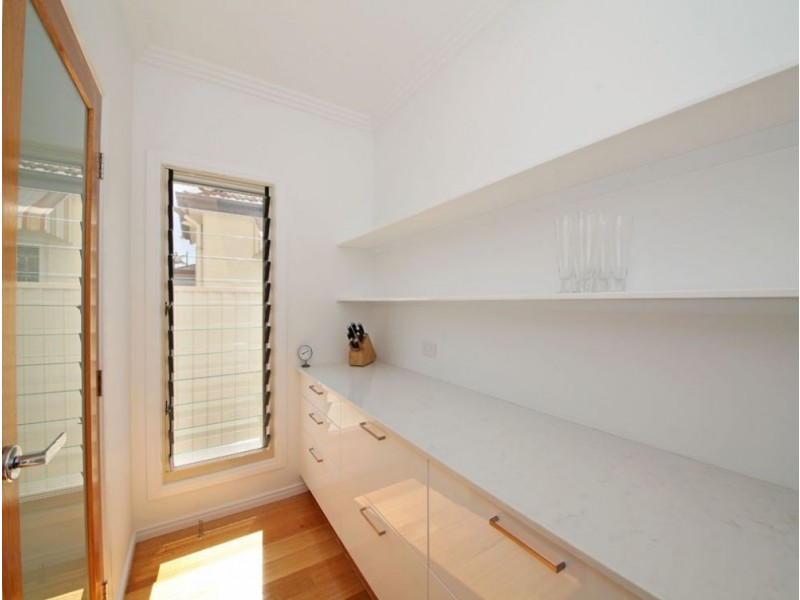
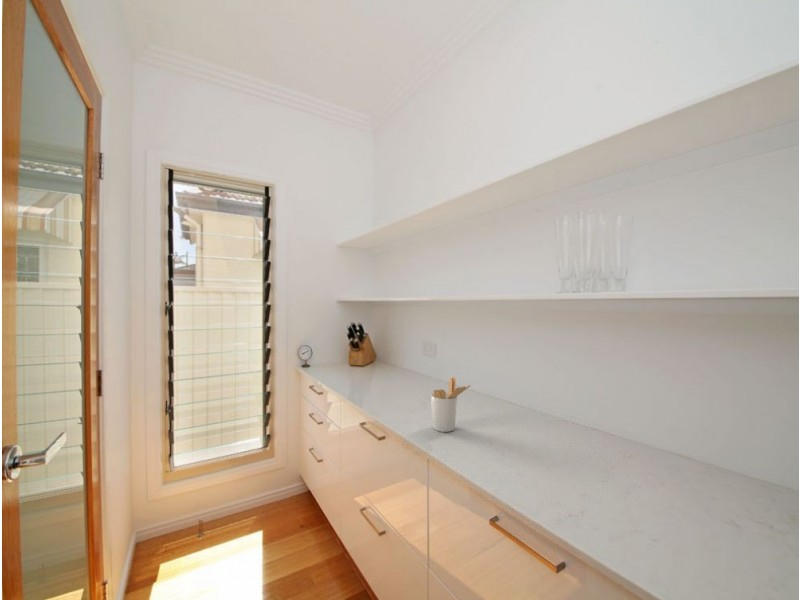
+ utensil holder (449, 404)
